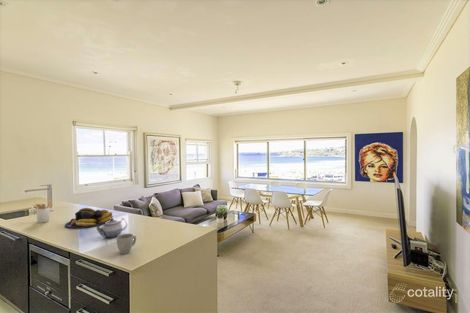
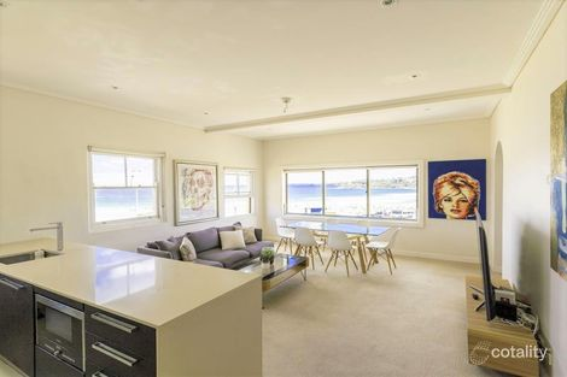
- teapot (112, 227)
- fruit bowl (89, 215)
- mug (127, 243)
- utensil holder (42, 211)
